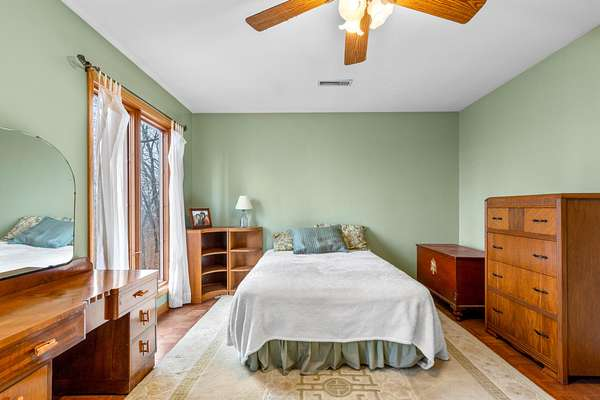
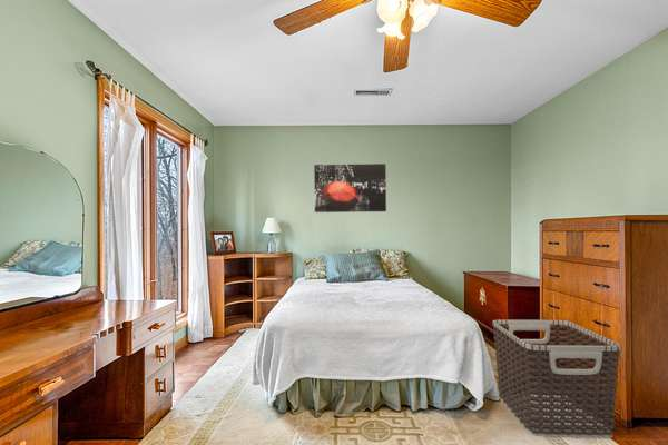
+ wall art (350, 188)
+ clothes hamper (550, 373)
